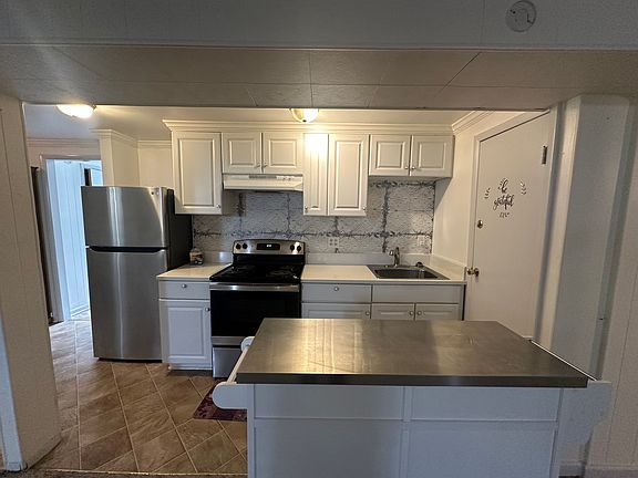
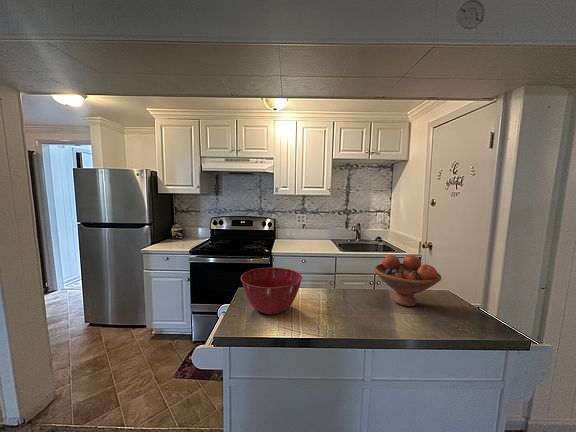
+ mixing bowl (271, 292)
+ fruit bowl (405, 280)
